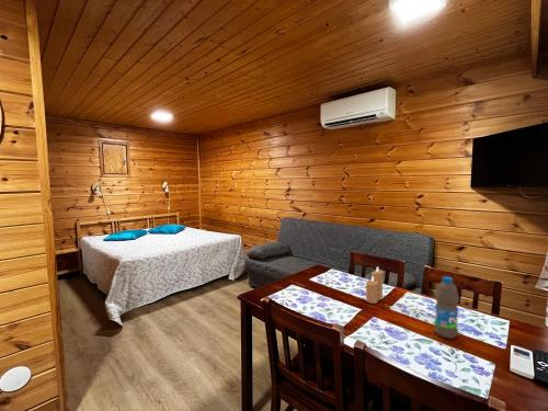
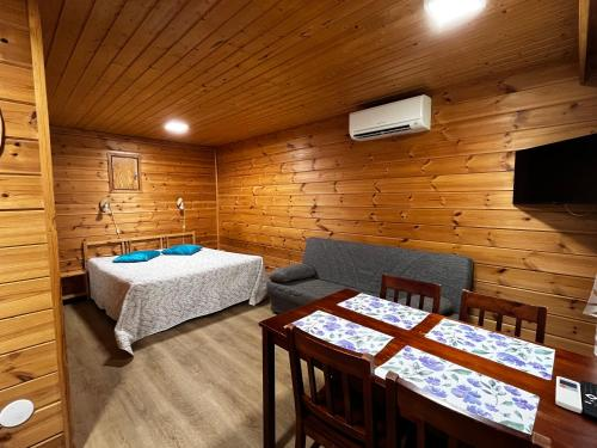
- water bottle (446, 306)
- candle (374, 283)
